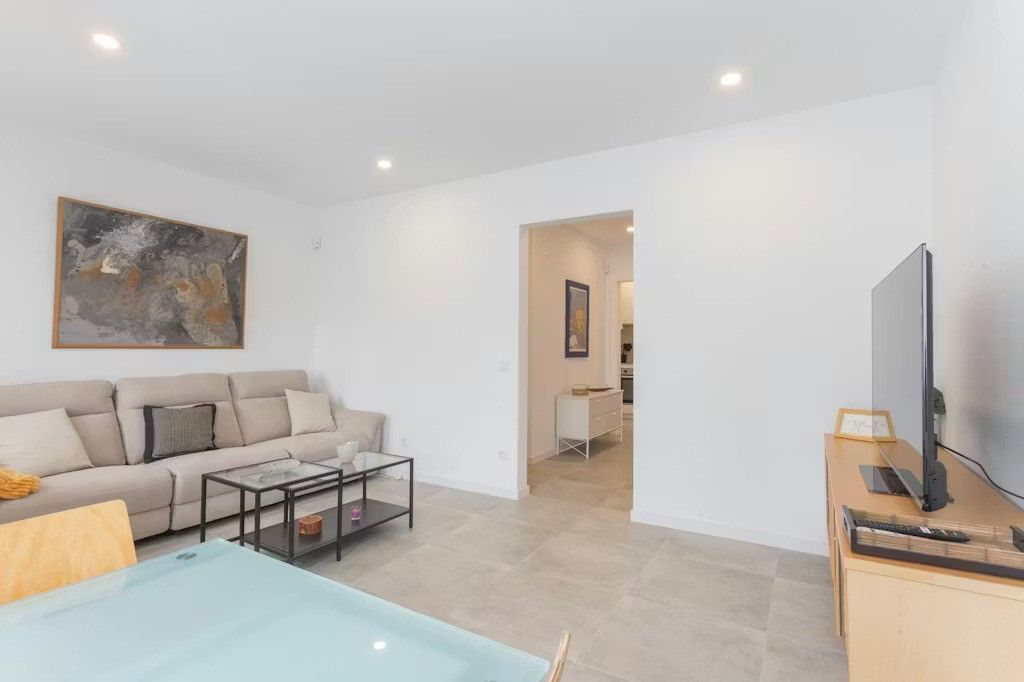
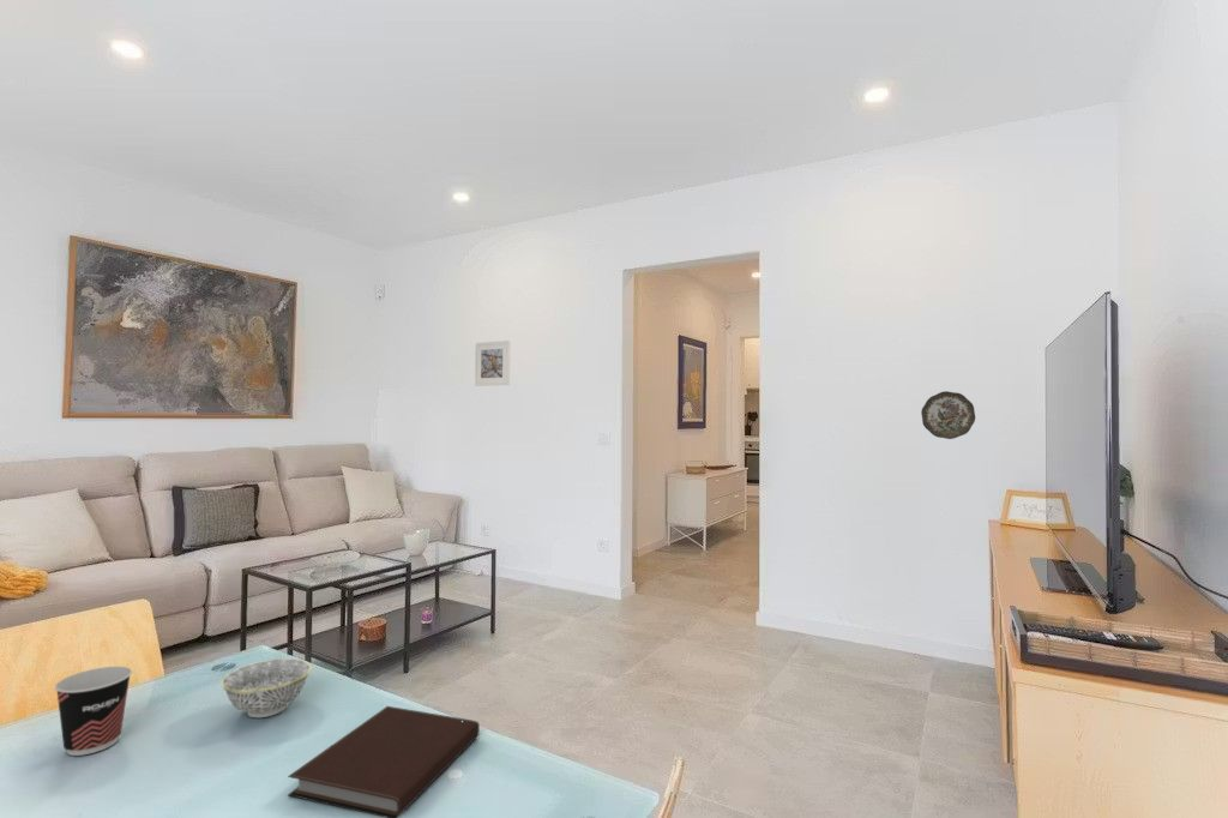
+ notebook (391, 754)
+ decorative plate (947, 415)
+ bowl (266, 691)
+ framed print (492, 363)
+ cup (94, 711)
